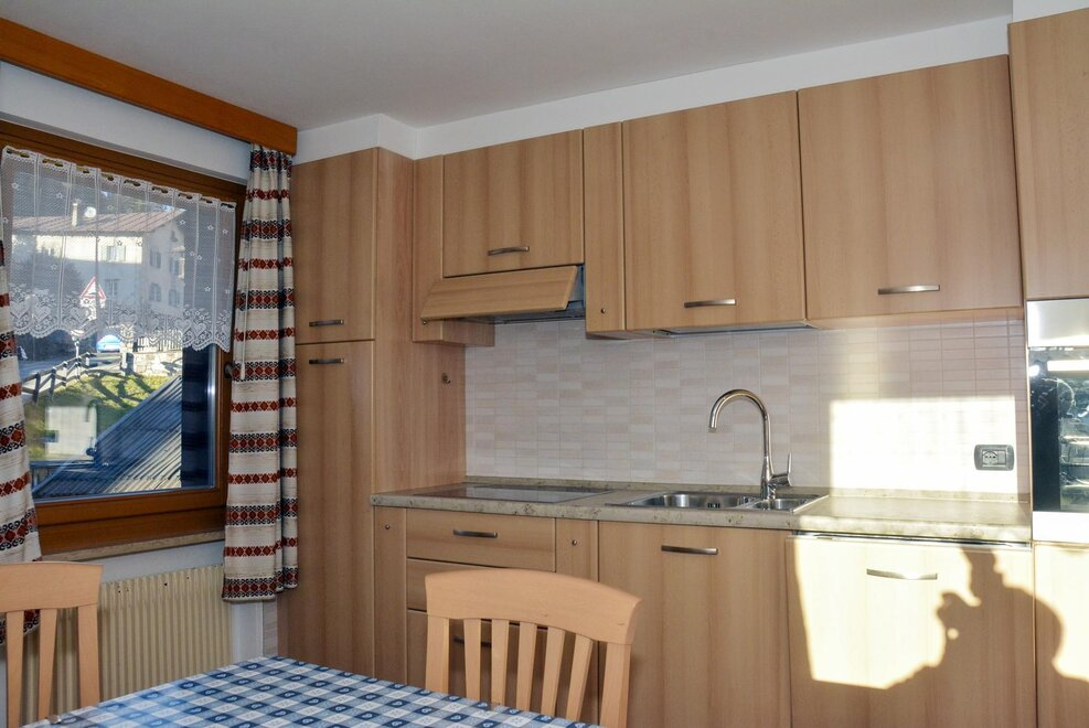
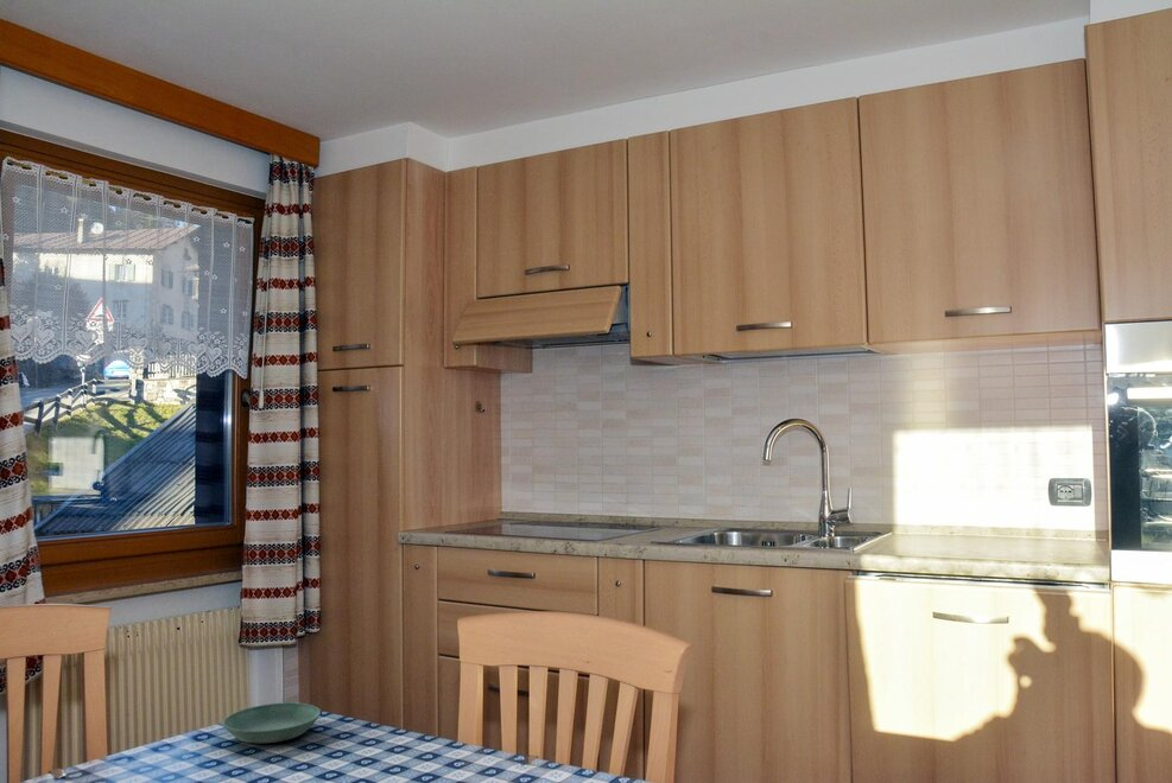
+ saucer (272, 724)
